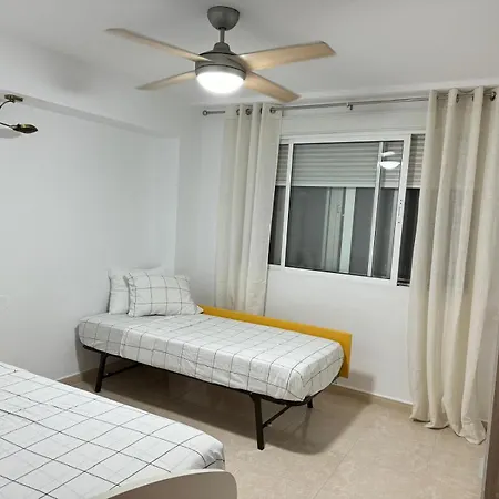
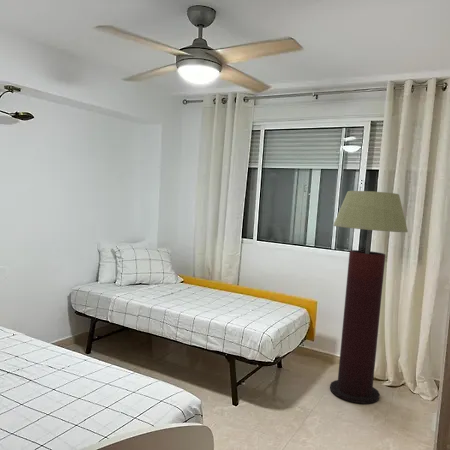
+ floor lamp (363, 293)
